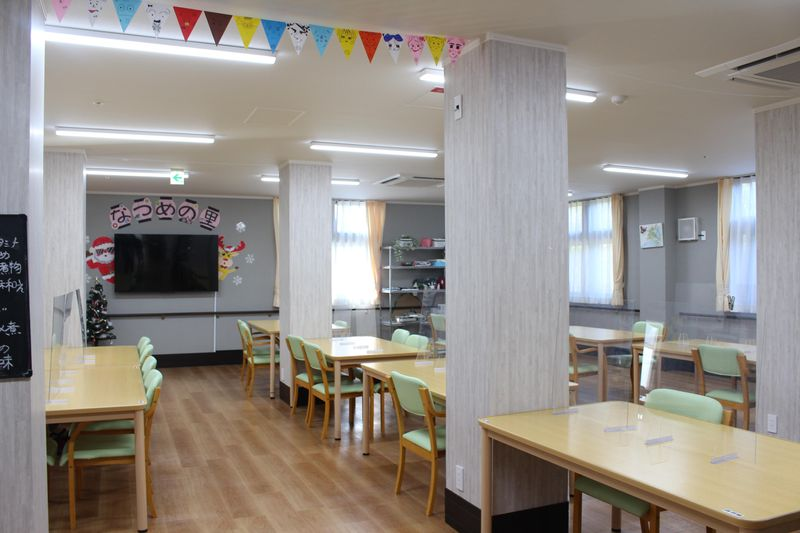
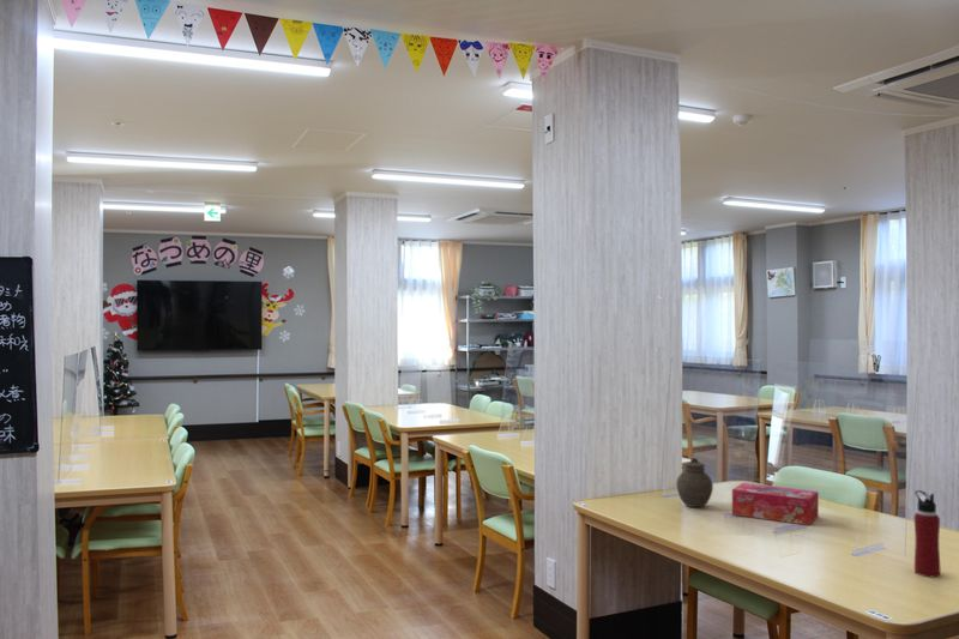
+ tissue box (774, 502)
+ water bottle (927, 532)
+ jar (694, 481)
